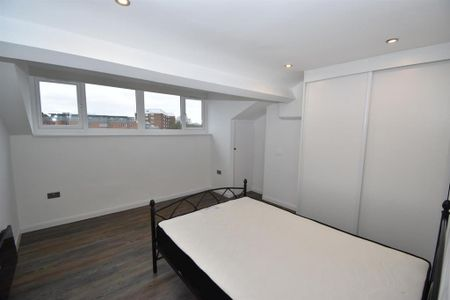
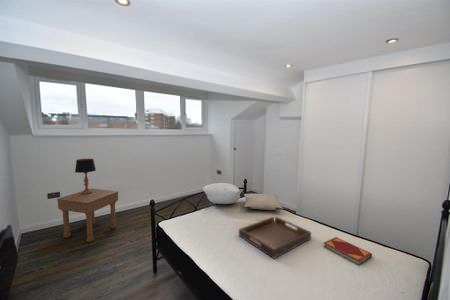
+ hardback book (346, 250)
+ pillow (222, 193)
+ pillow (261, 201)
+ serving tray (274, 233)
+ table lamp (85, 176)
+ nightstand (90, 213)
